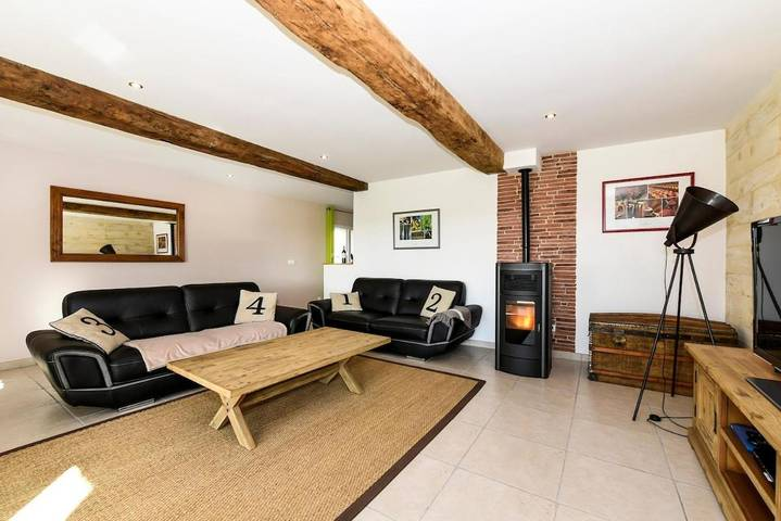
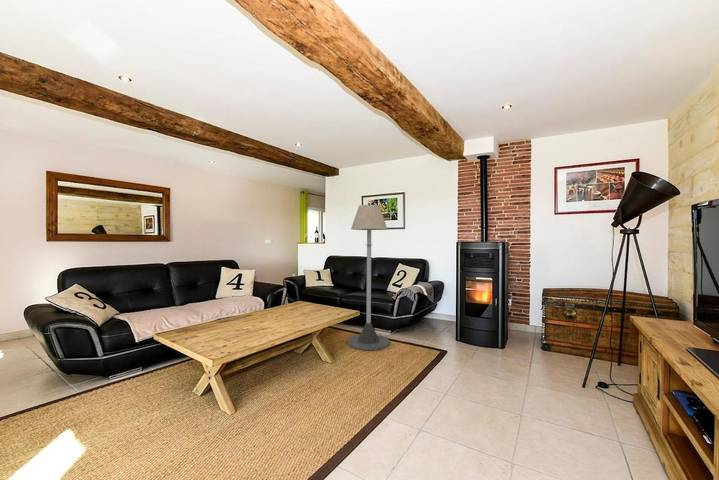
+ floor lamp (368, 274)
